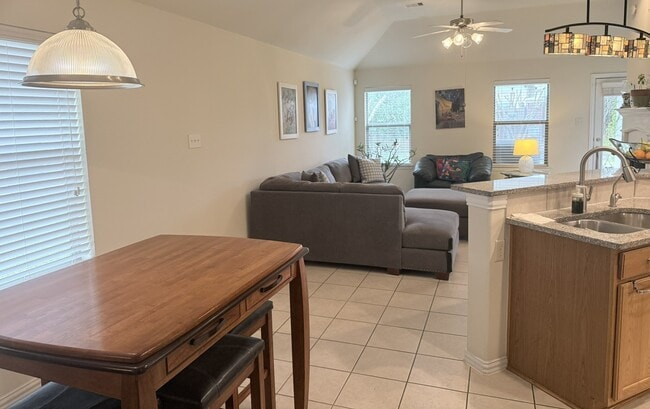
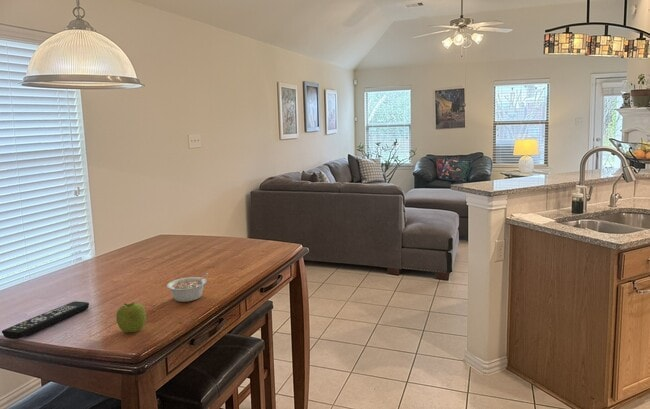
+ fruit (131, 316)
+ legume (187, 288)
+ remote control (48, 318)
